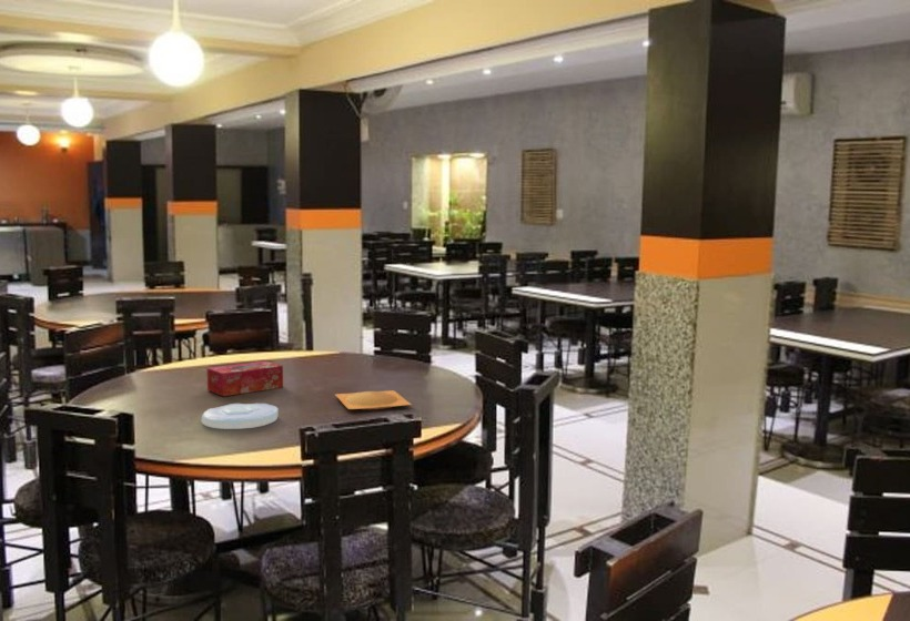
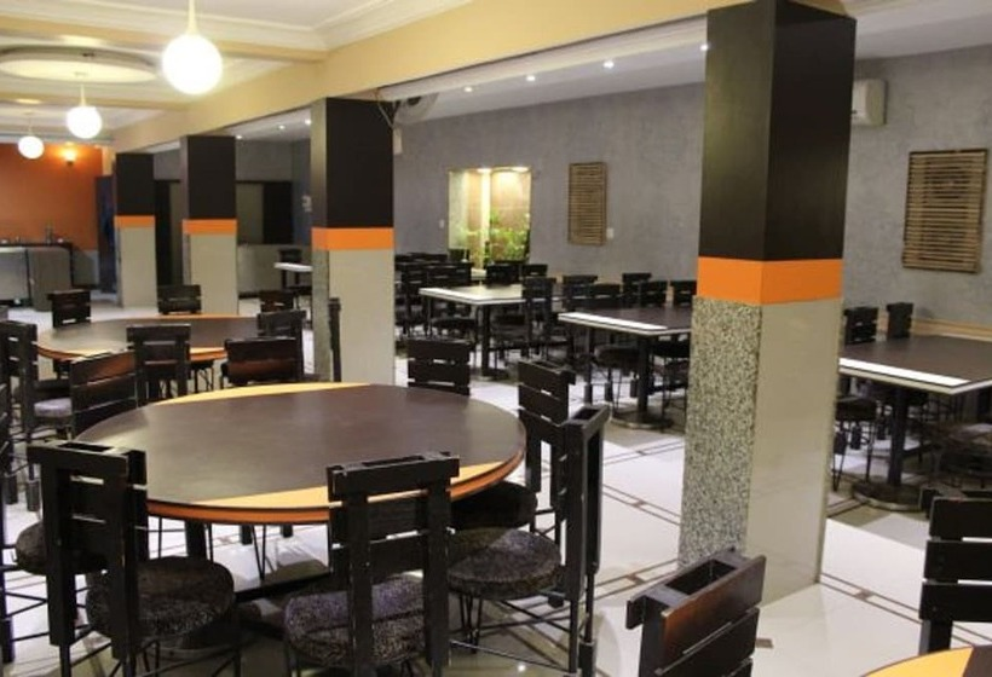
- plate (372, 397)
- plate (240, 413)
- tissue box (245, 377)
